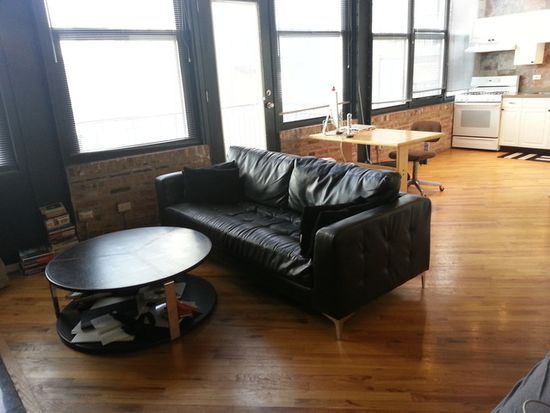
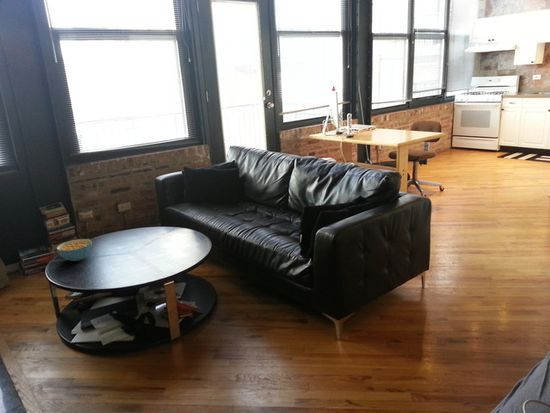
+ cereal bowl (75, 252)
